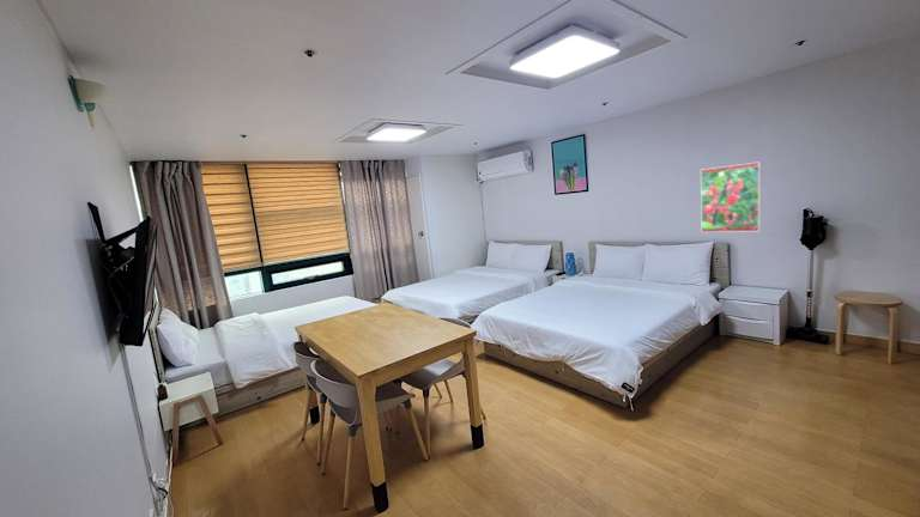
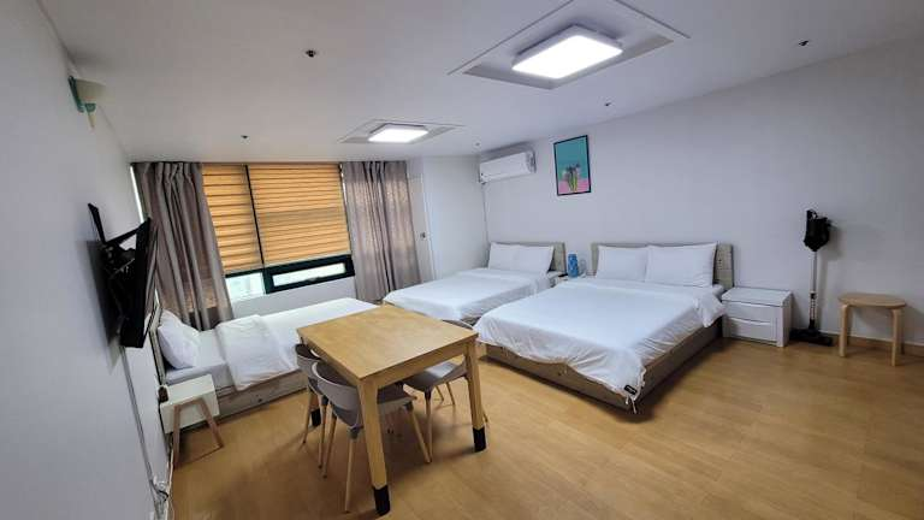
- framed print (728, 199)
